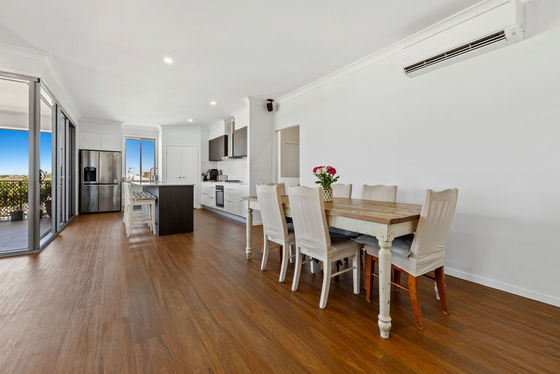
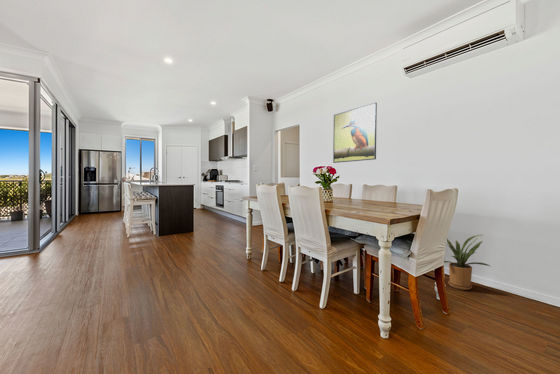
+ house plant (460, 258)
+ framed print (353, 135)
